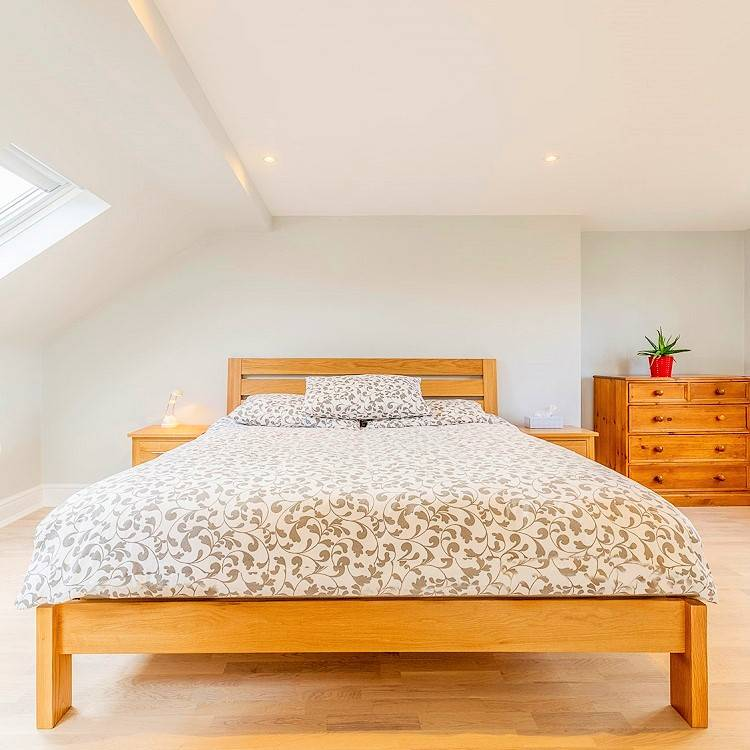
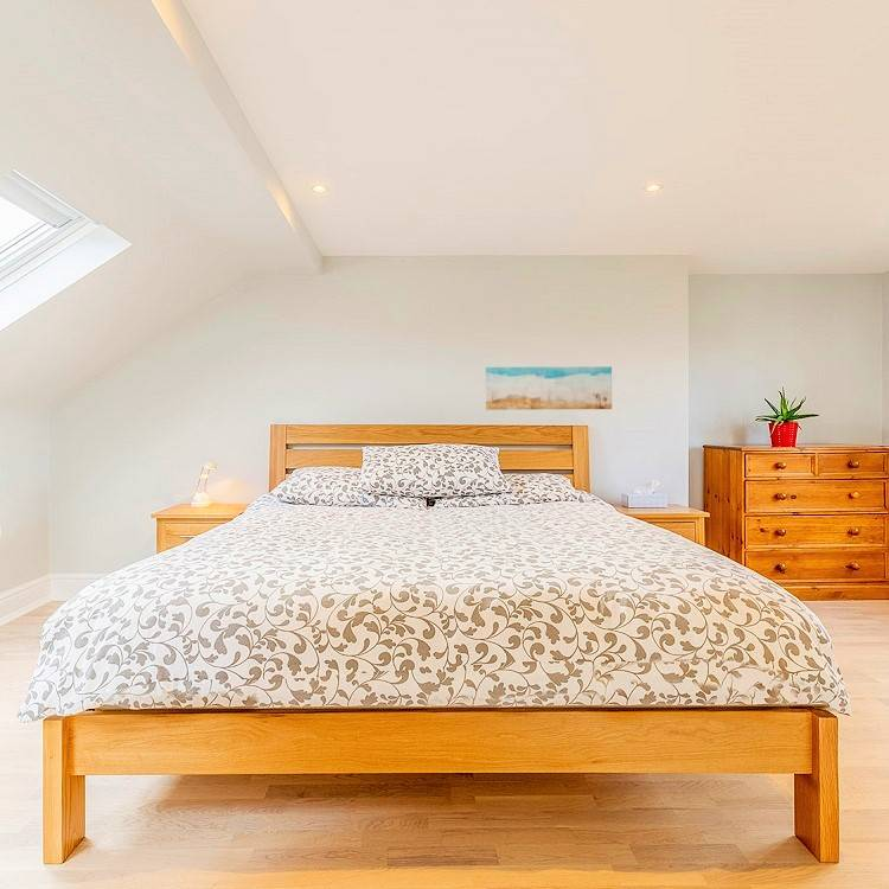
+ wall art (548, 388)
